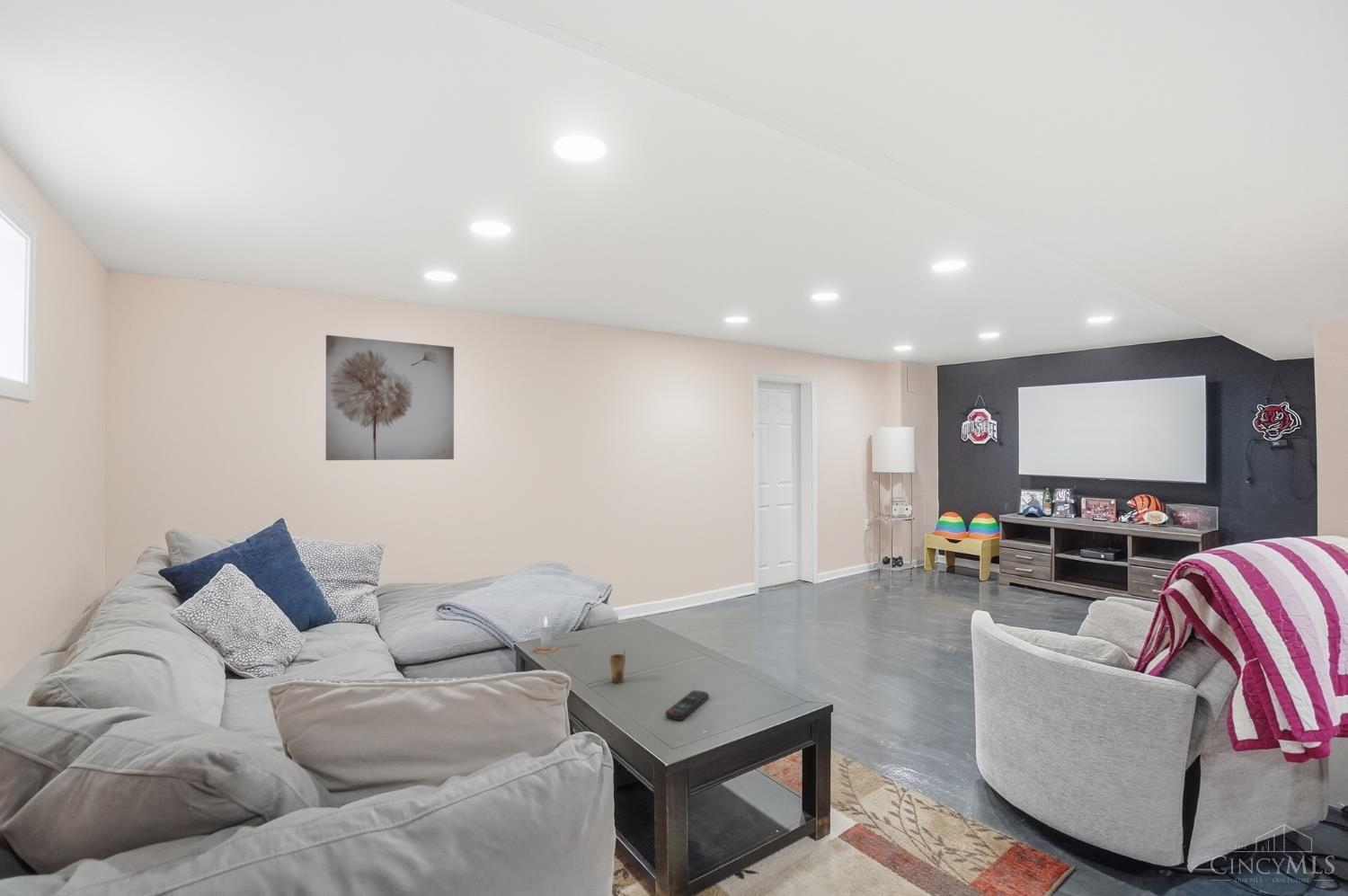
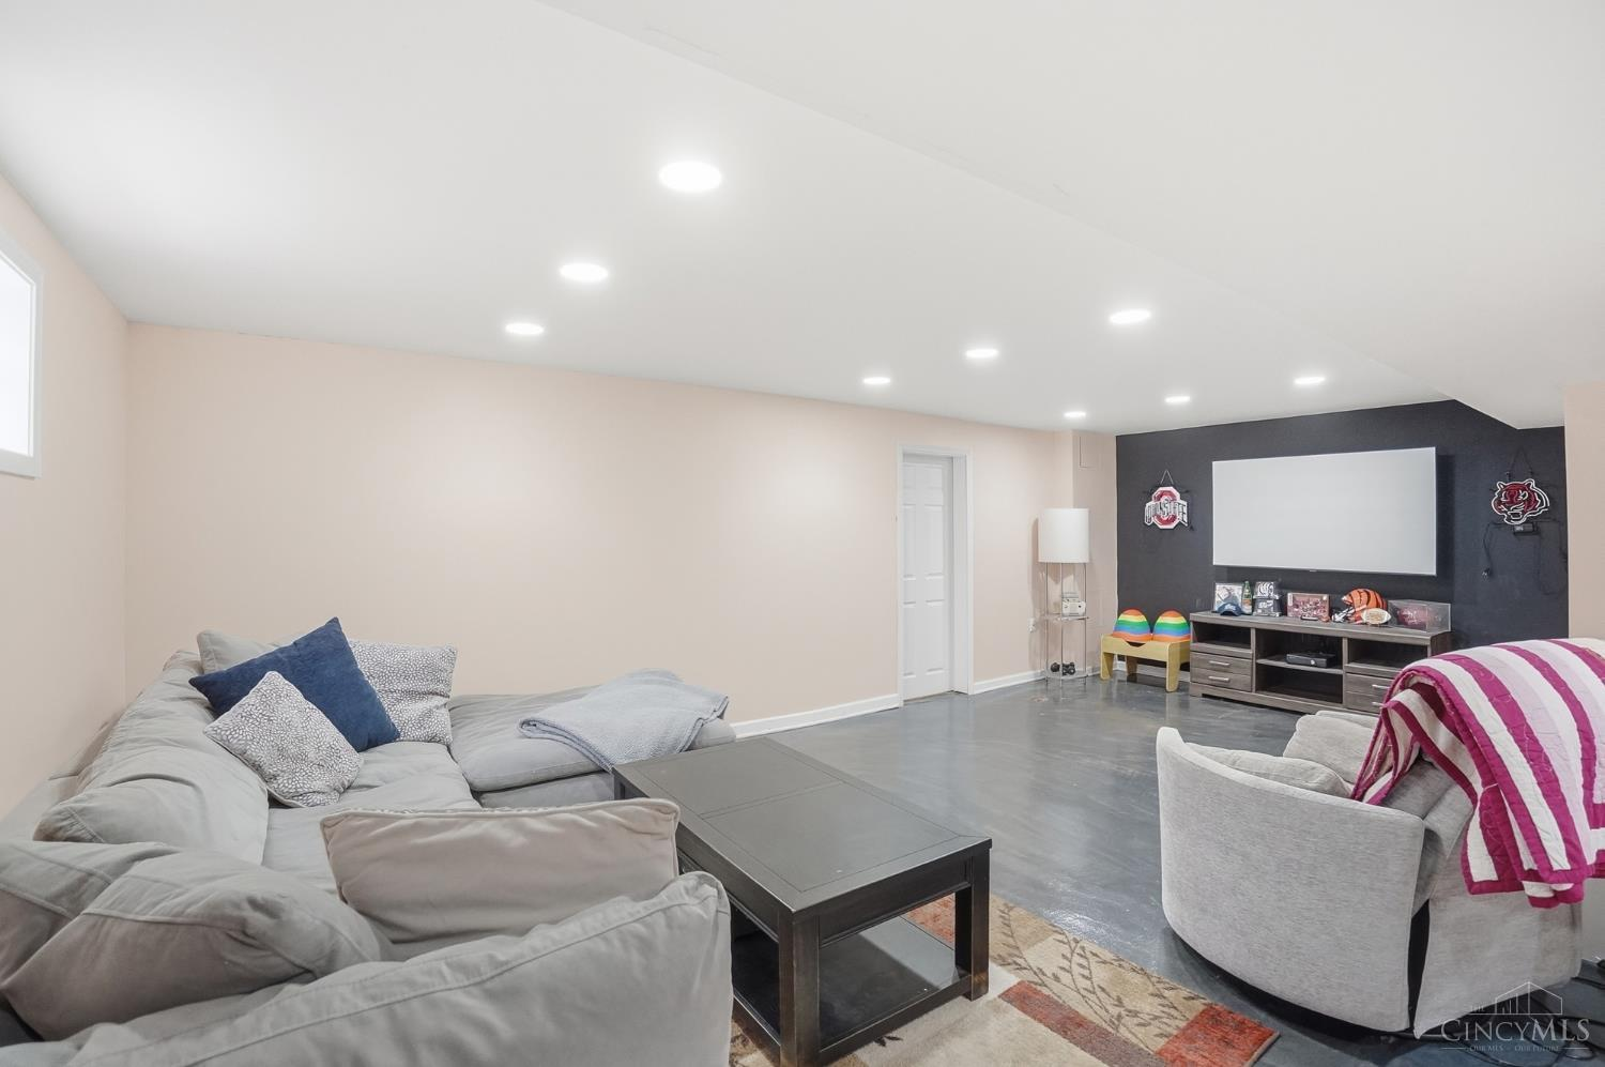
- remote control (687, 704)
- wall art (393, 400)
- candle (545, 633)
- cup (617, 665)
